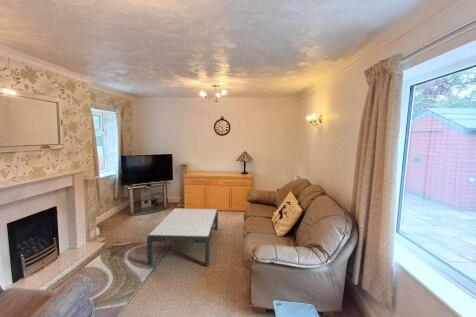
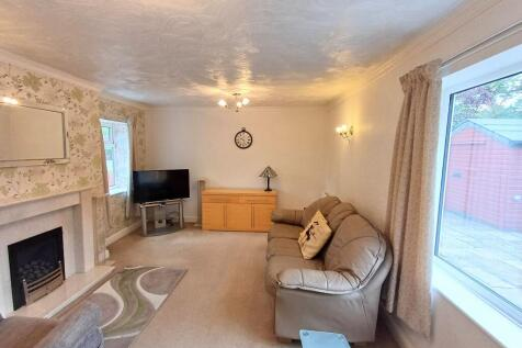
- coffee table (188, 232)
